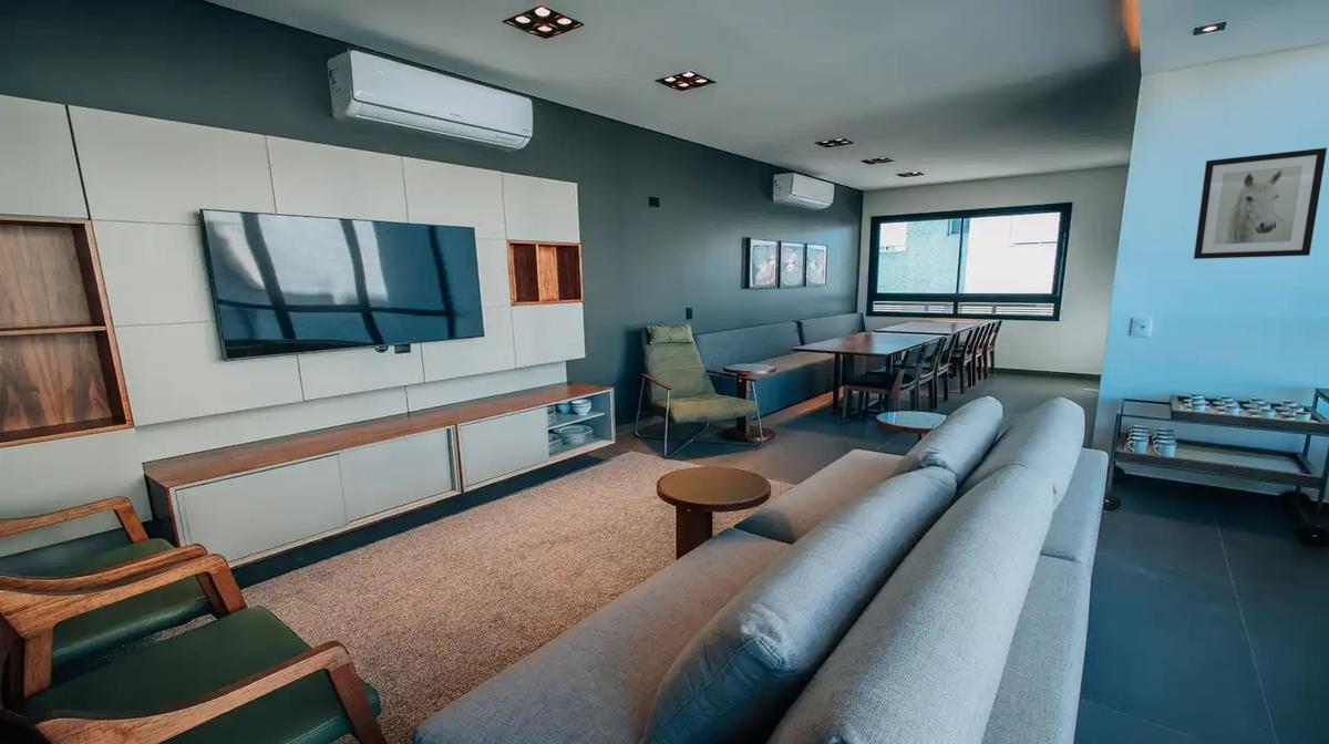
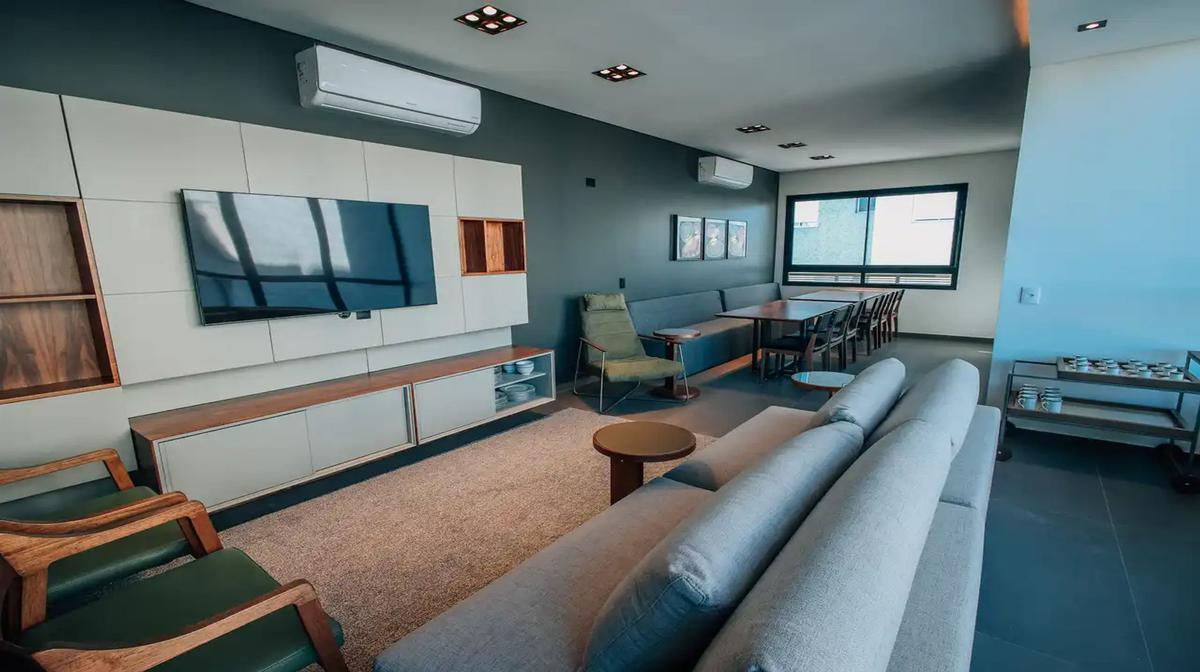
- wall art (1256, 206)
